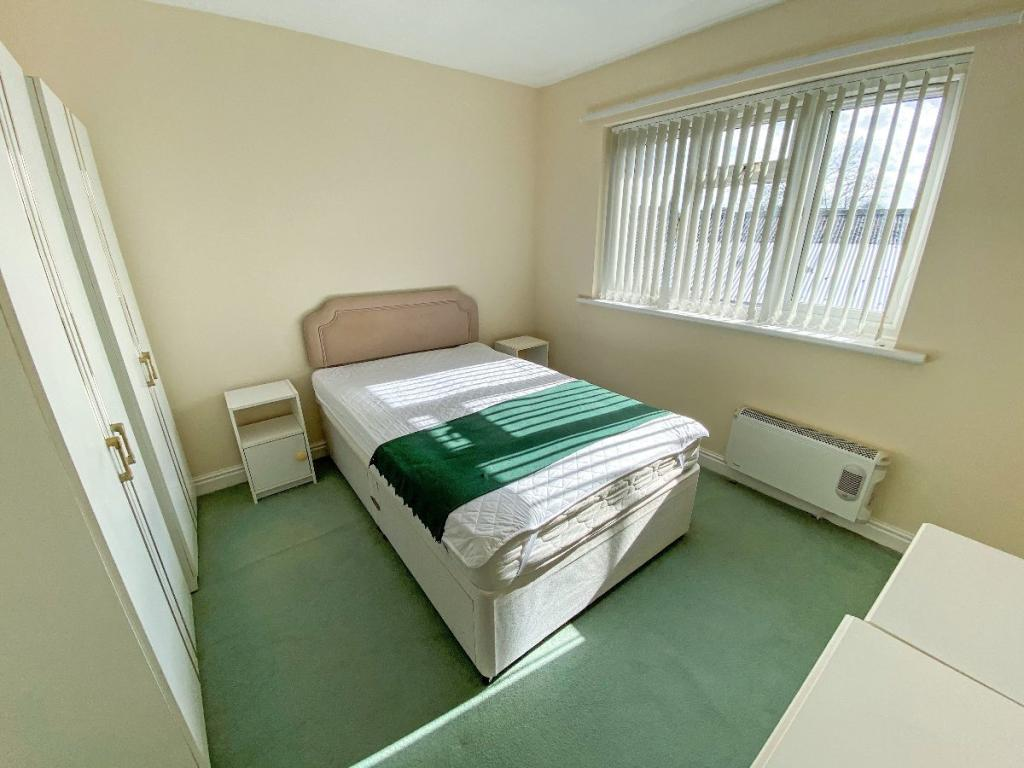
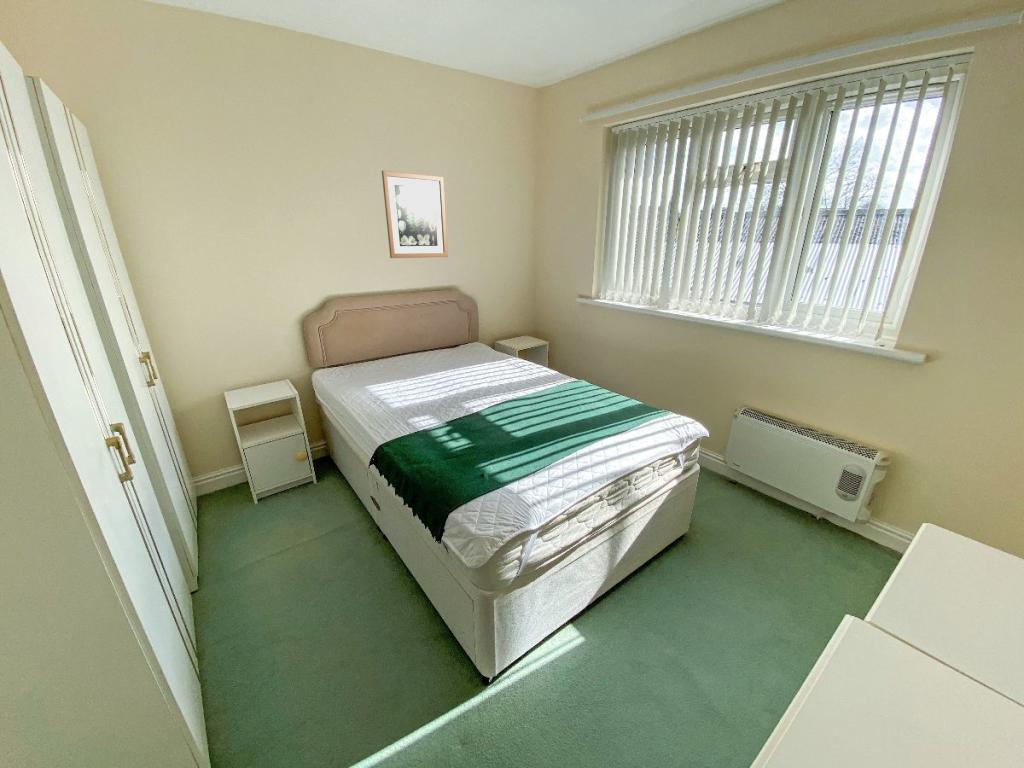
+ wall art (417, 216)
